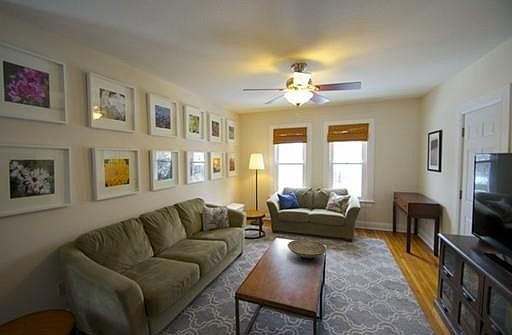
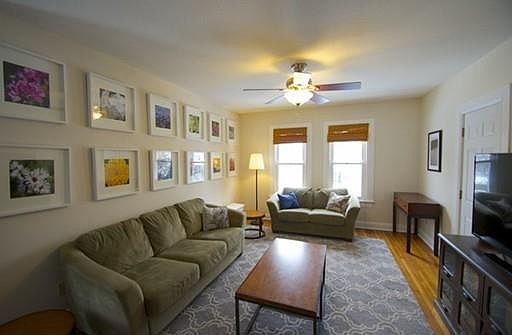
- decorative bowl (306, 250)
